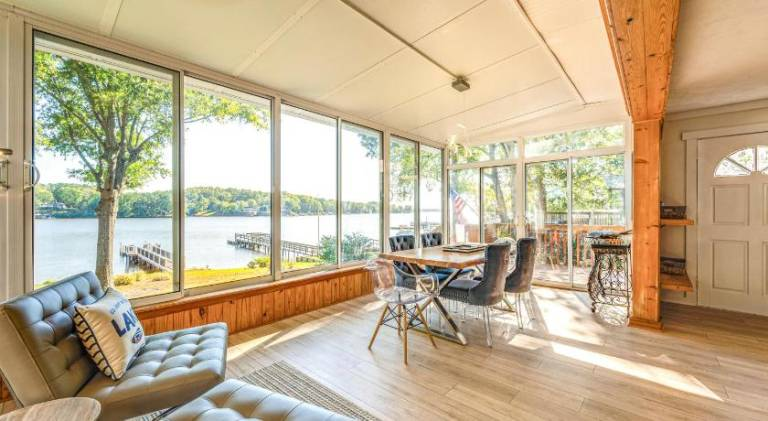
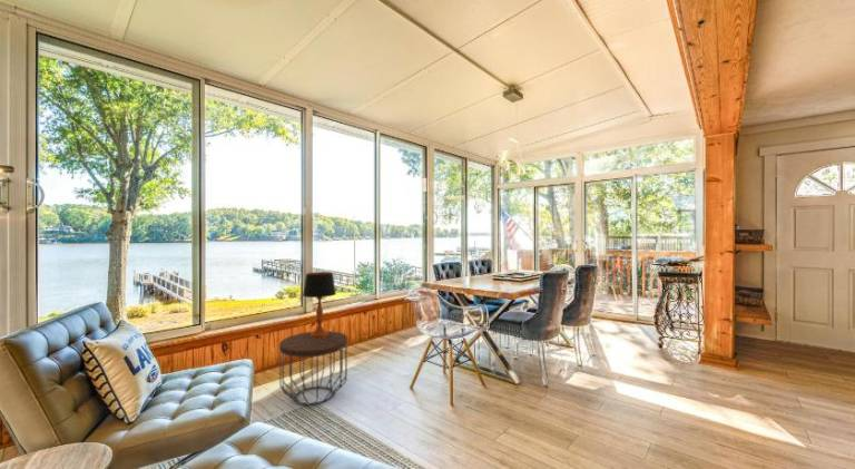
+ table lamp (320, 304)
+ side table (312, 368)
